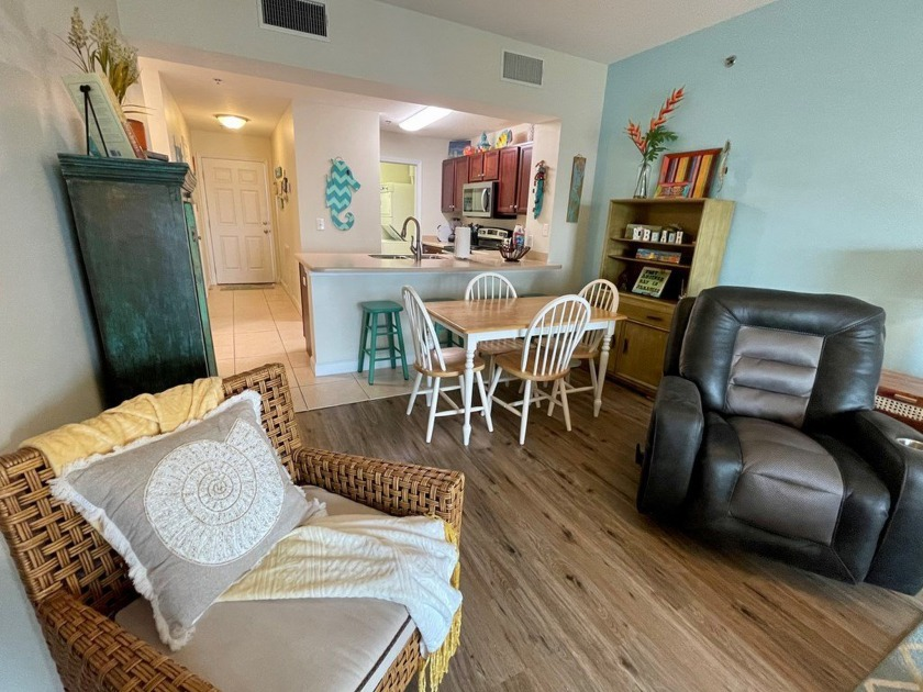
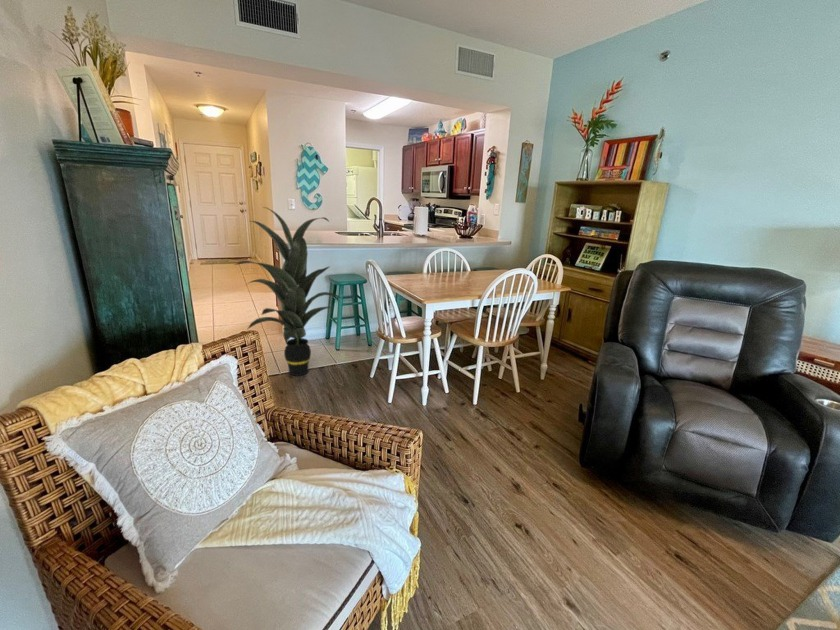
+ indoor plant (287, 294)
